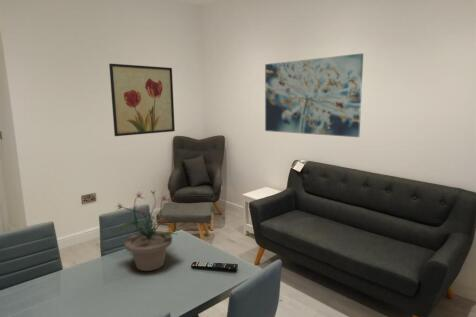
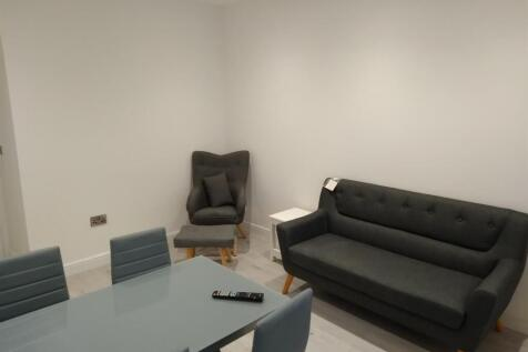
- wall art (308, 97)
- wall art (144, 100)
- potted plant (148, 228)
